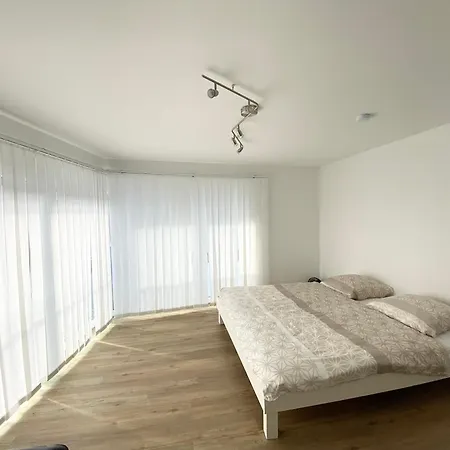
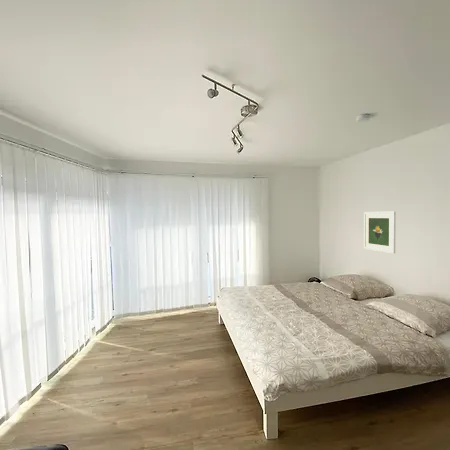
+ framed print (378, 231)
